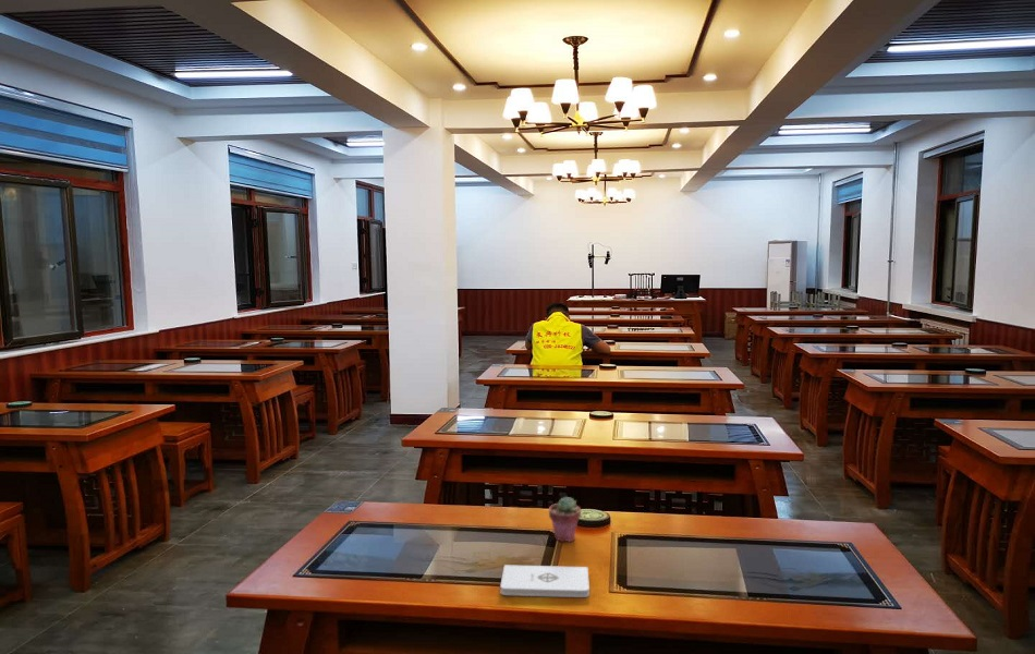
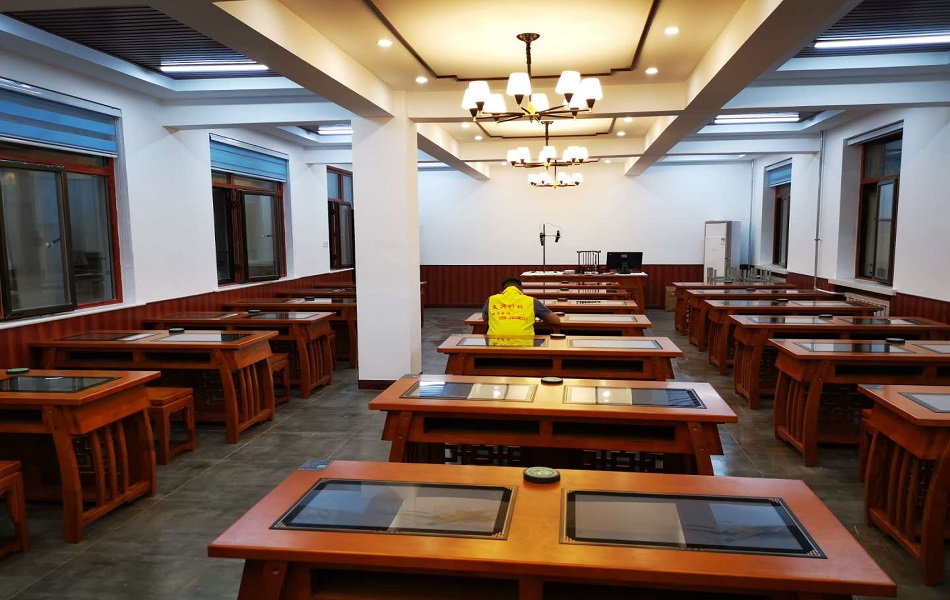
- notepad (545, 580)
- potted succulent (564, 517)
